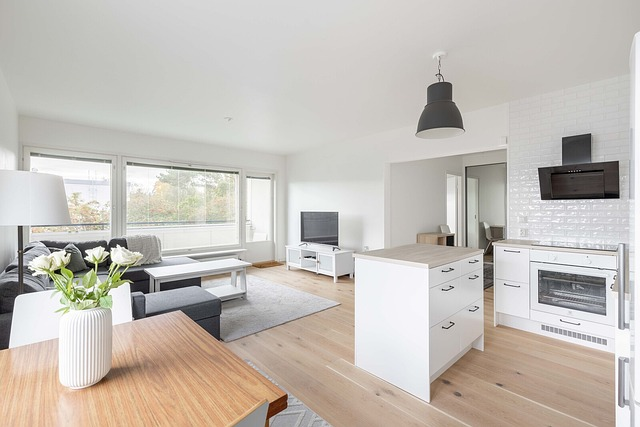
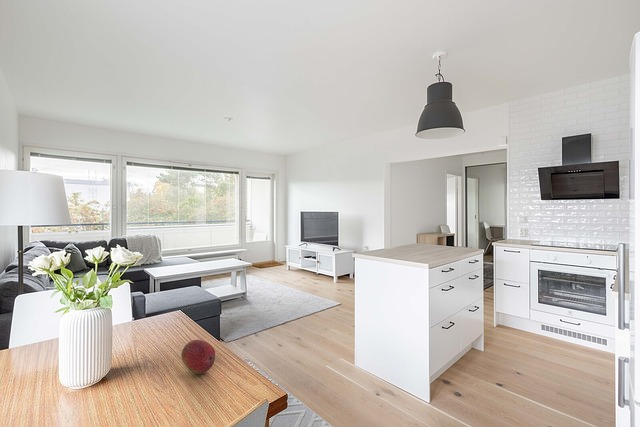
+ fruit (198, 355)
